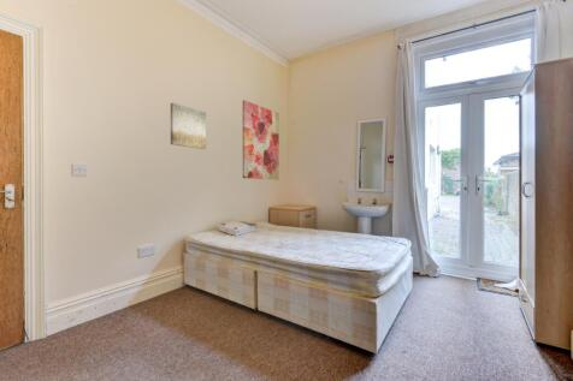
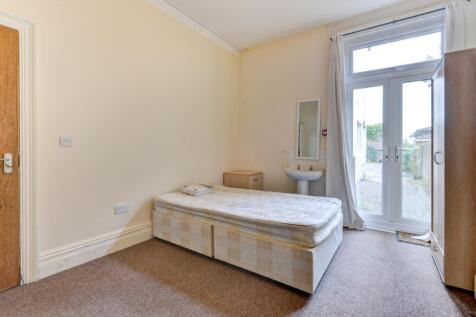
- wall art (261, 143)
- wall art (189, 127)
